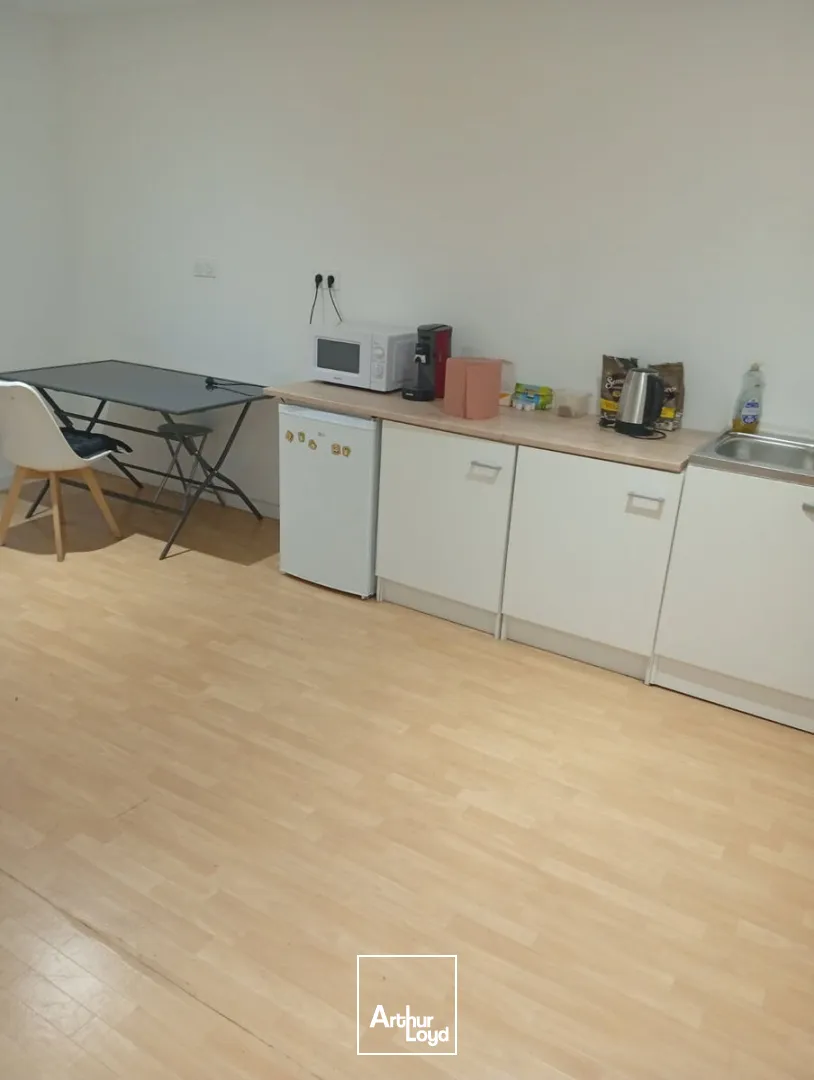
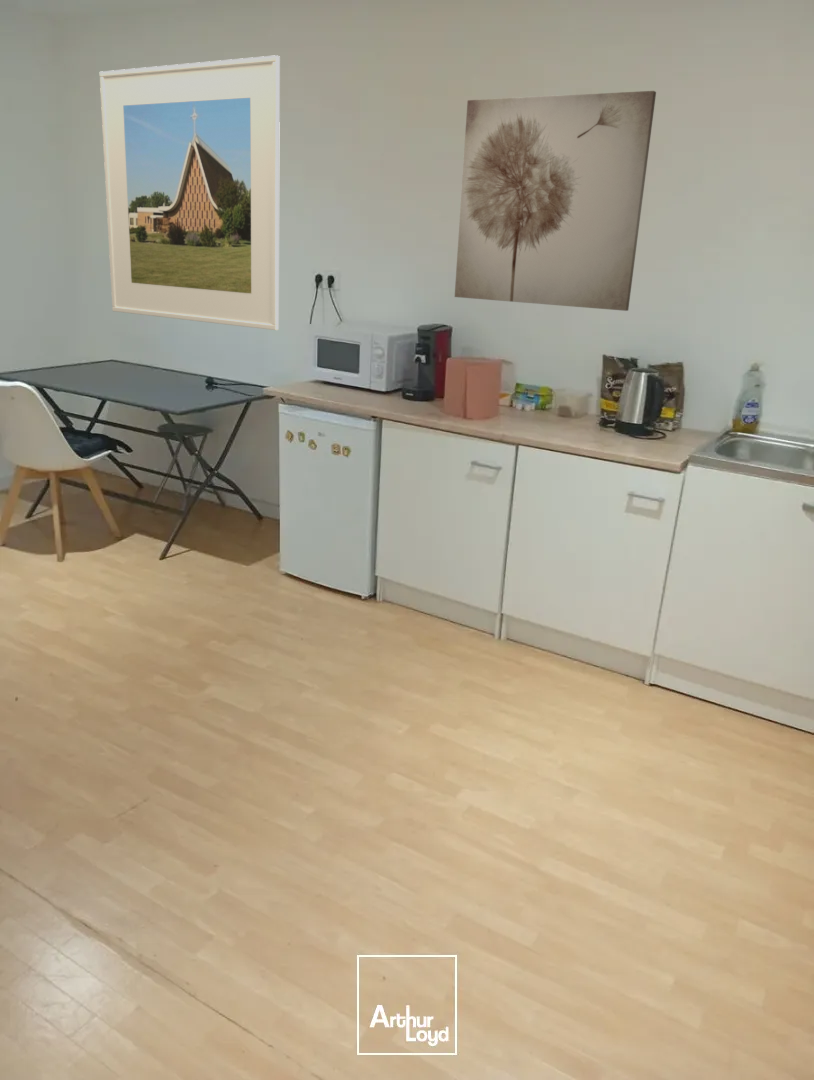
+ wall art (546, 203)
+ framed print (186, 197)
